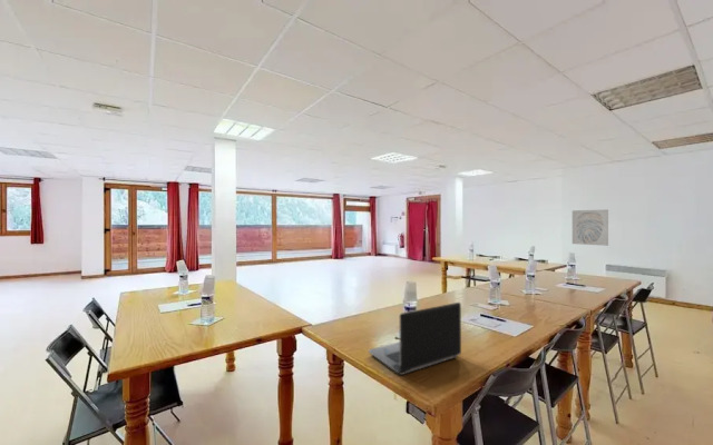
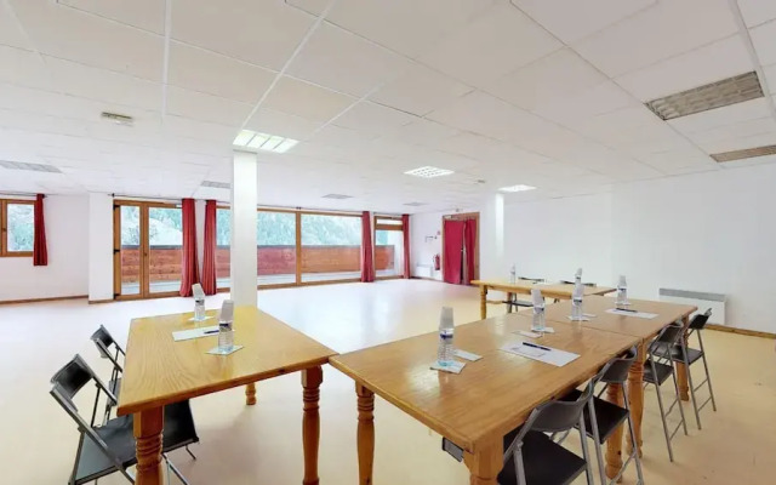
- wall art (589, 227)
- laptop computer (413, 328)
